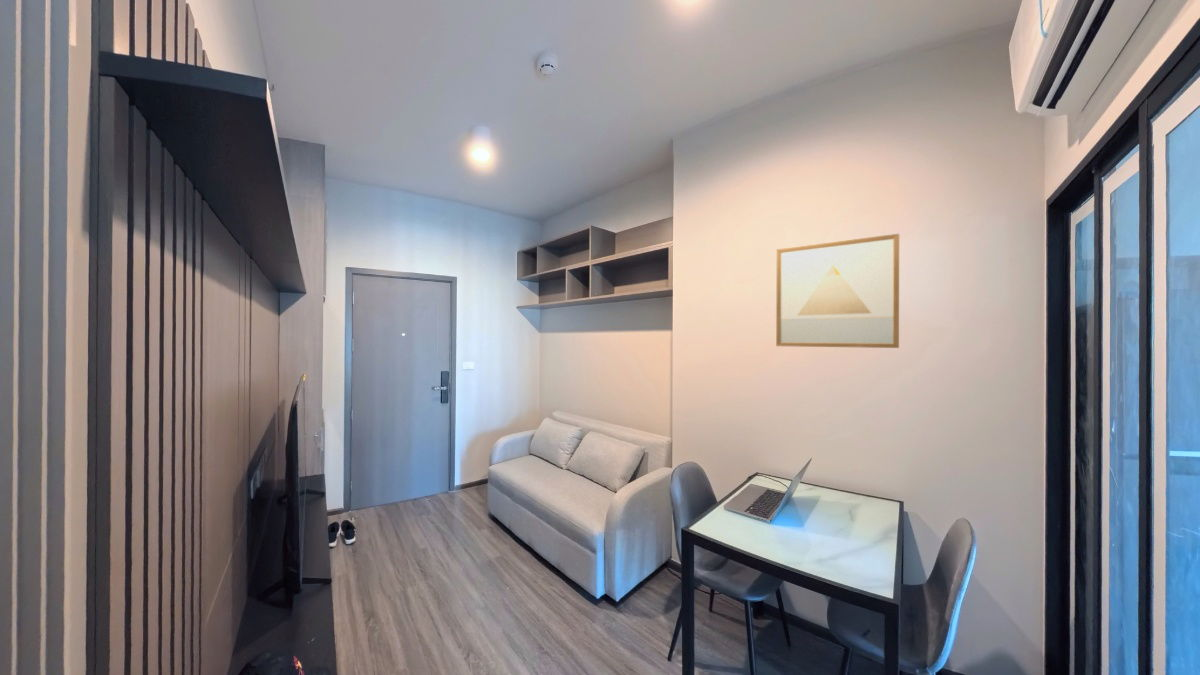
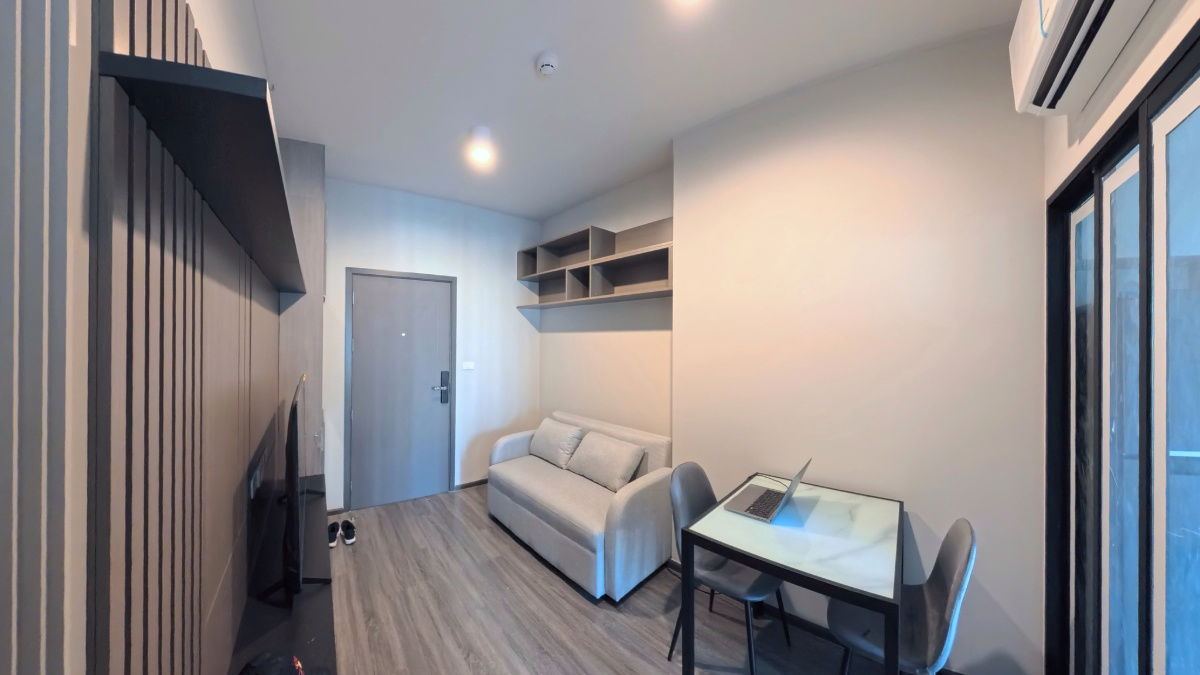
- wall art (833, 294)
